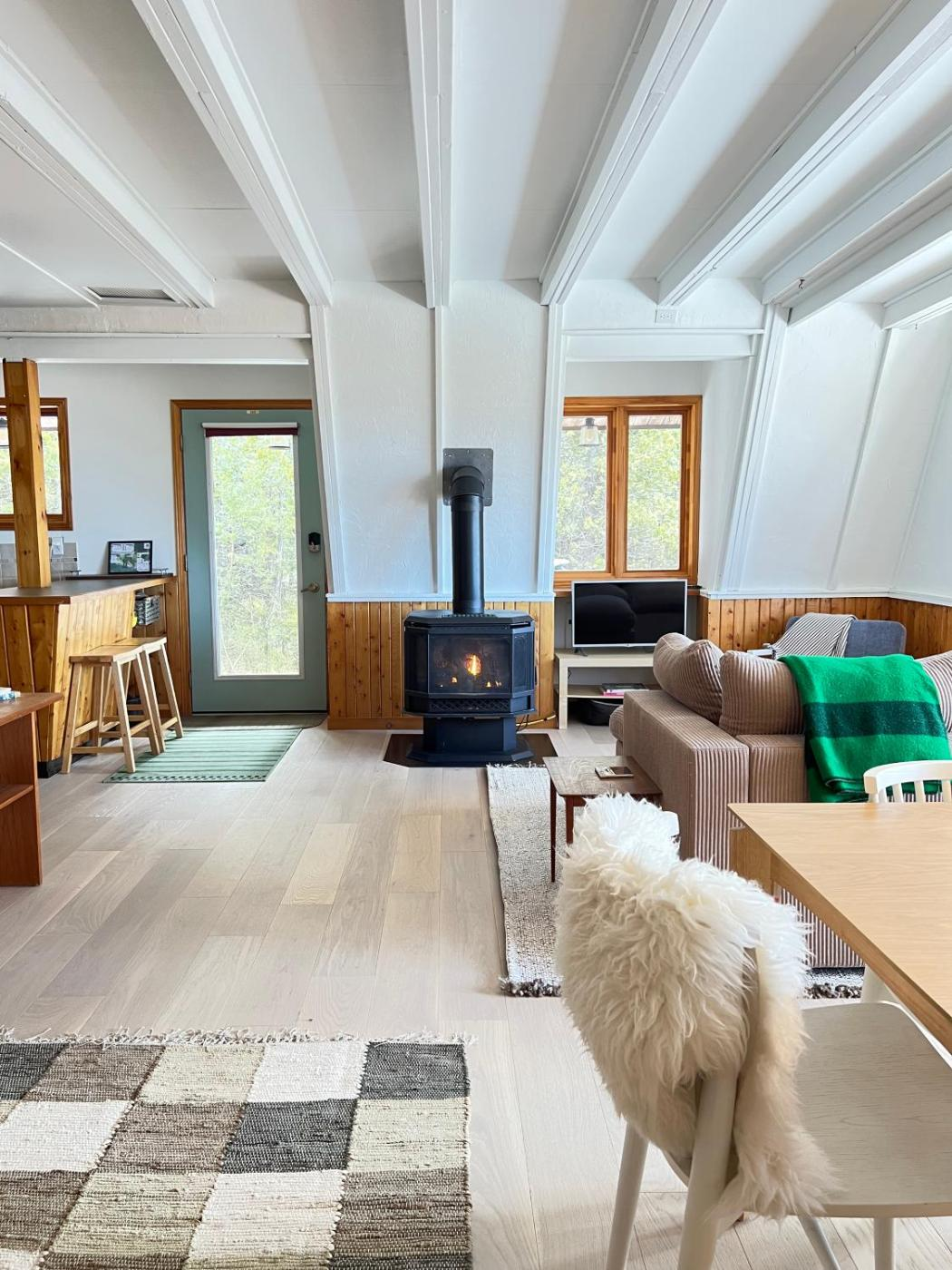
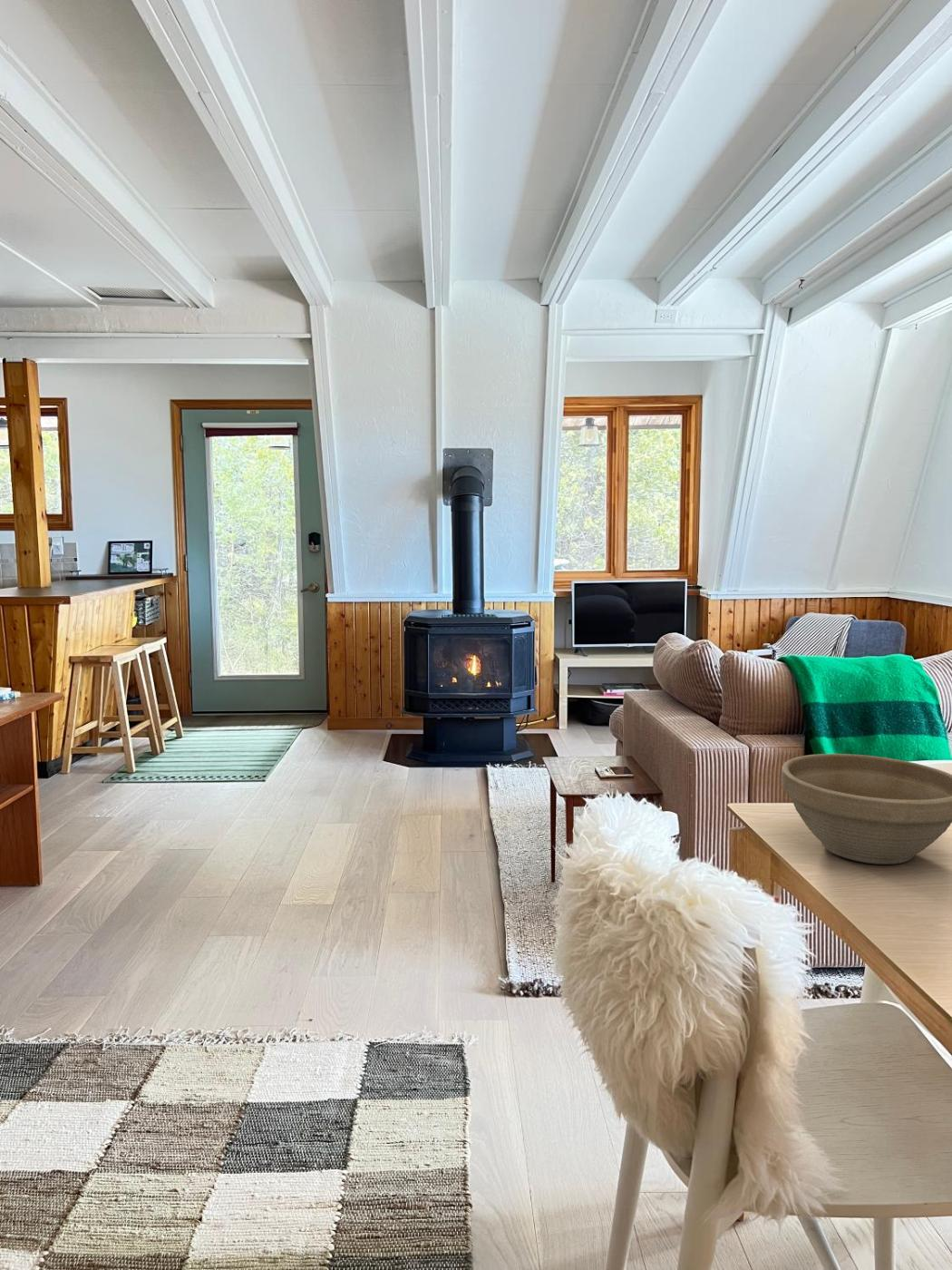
+ flower pot (869, 812)
